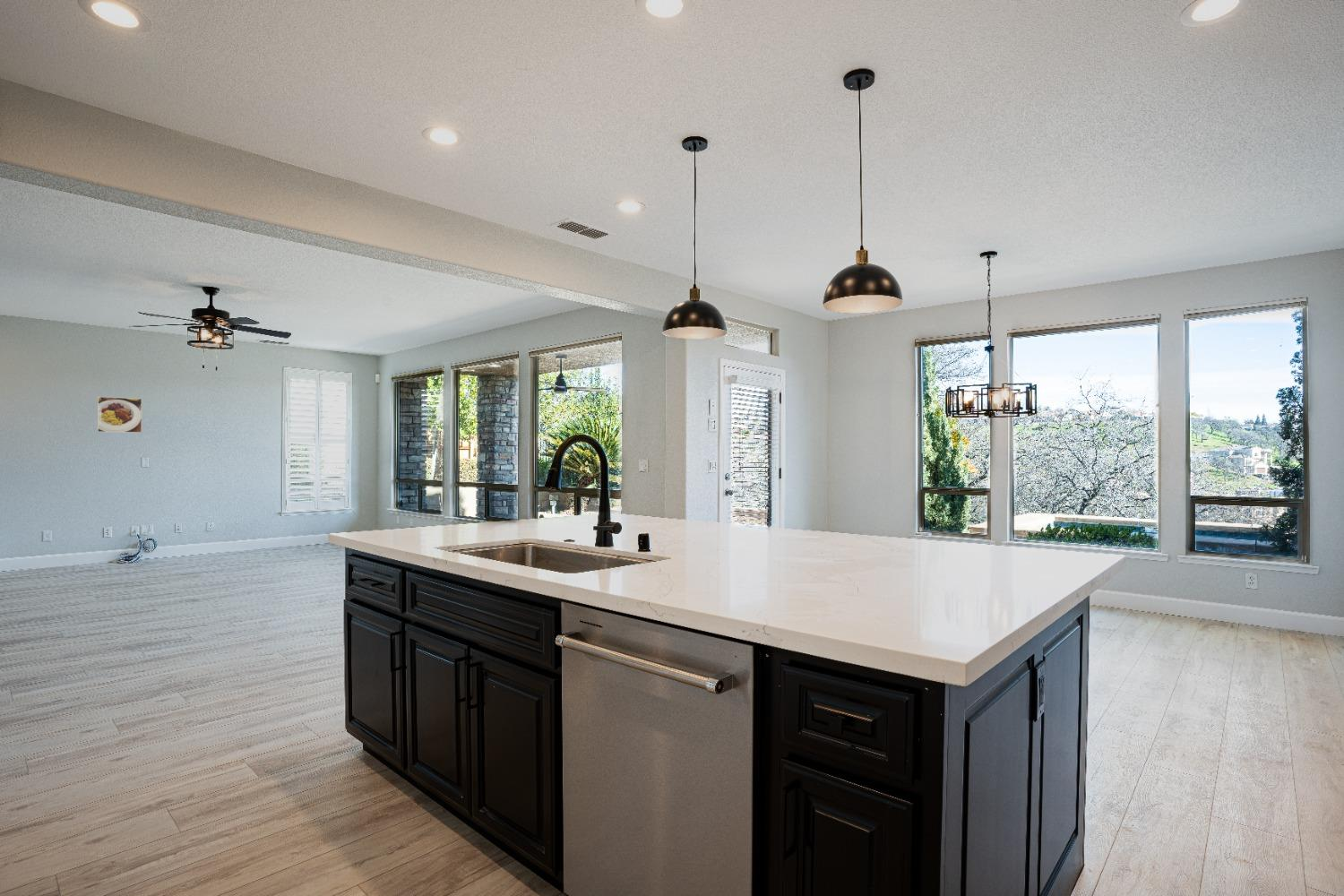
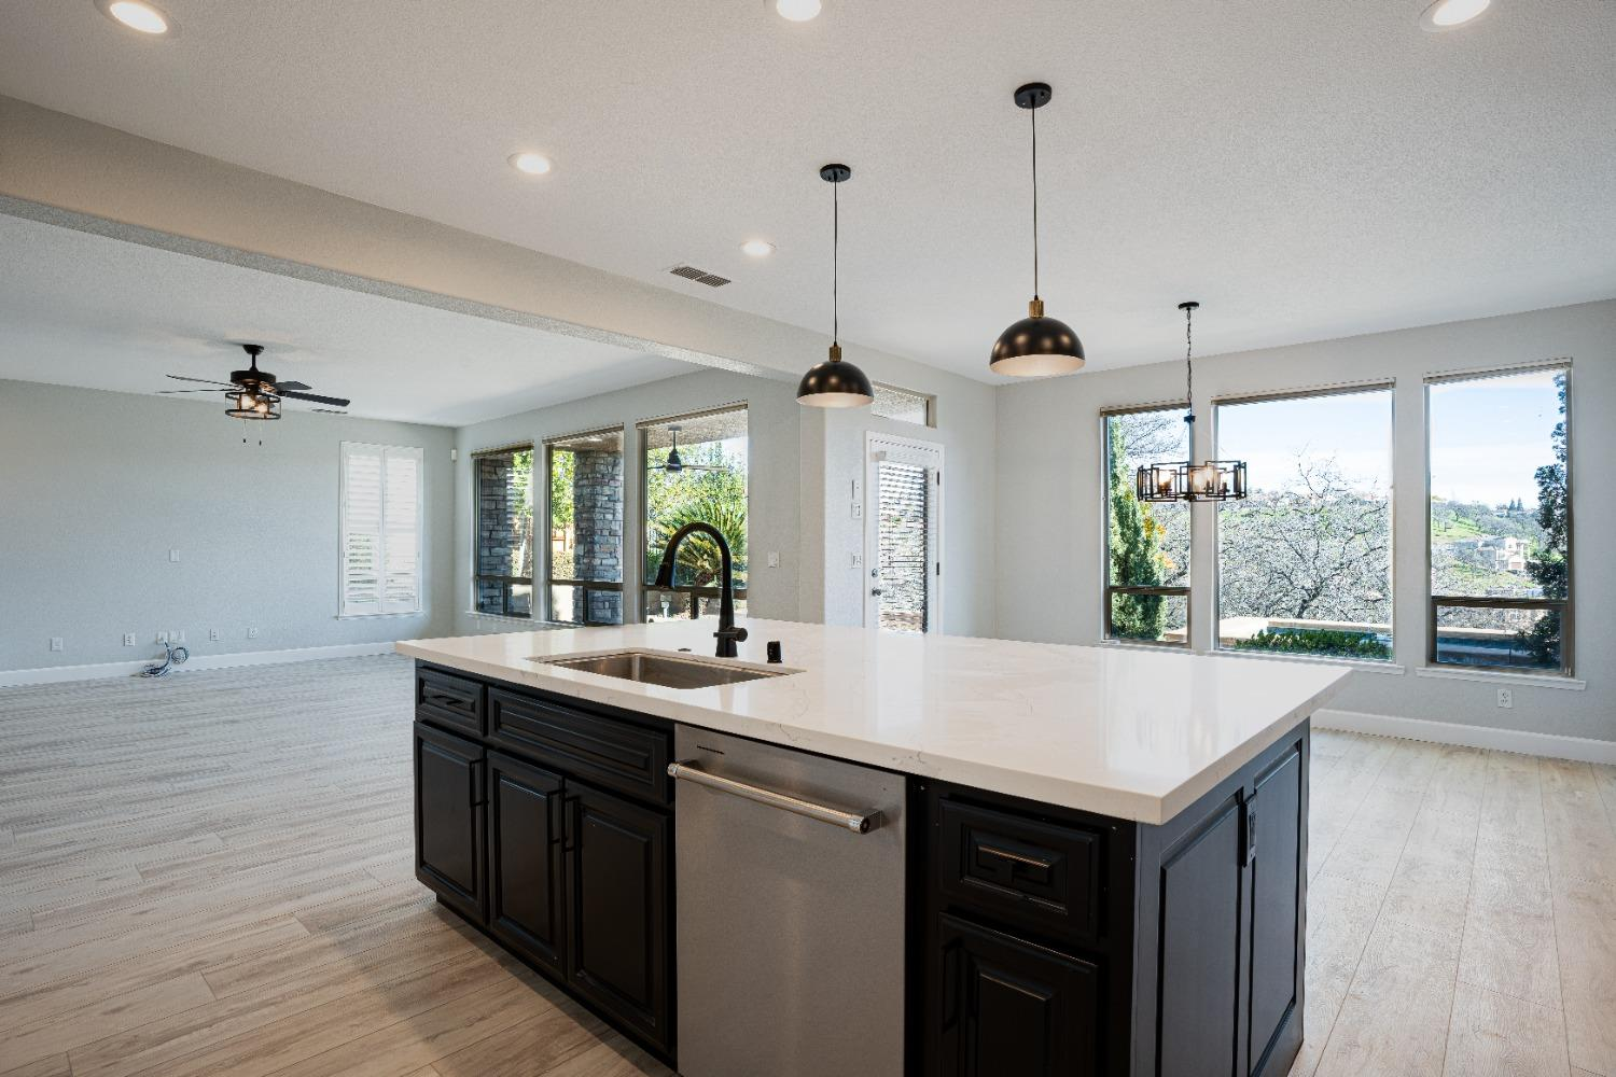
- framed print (119, 415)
